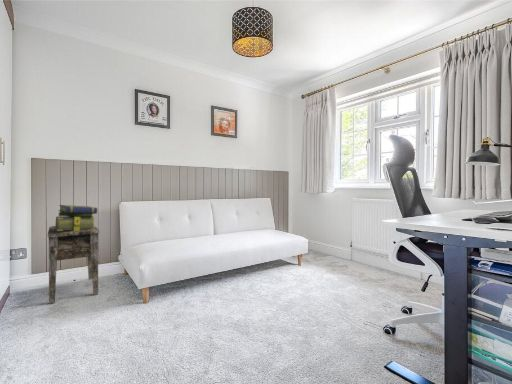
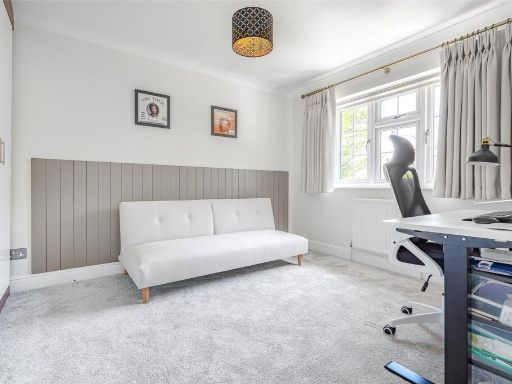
- side table (73, 258)
- stack of books (76, 216)
